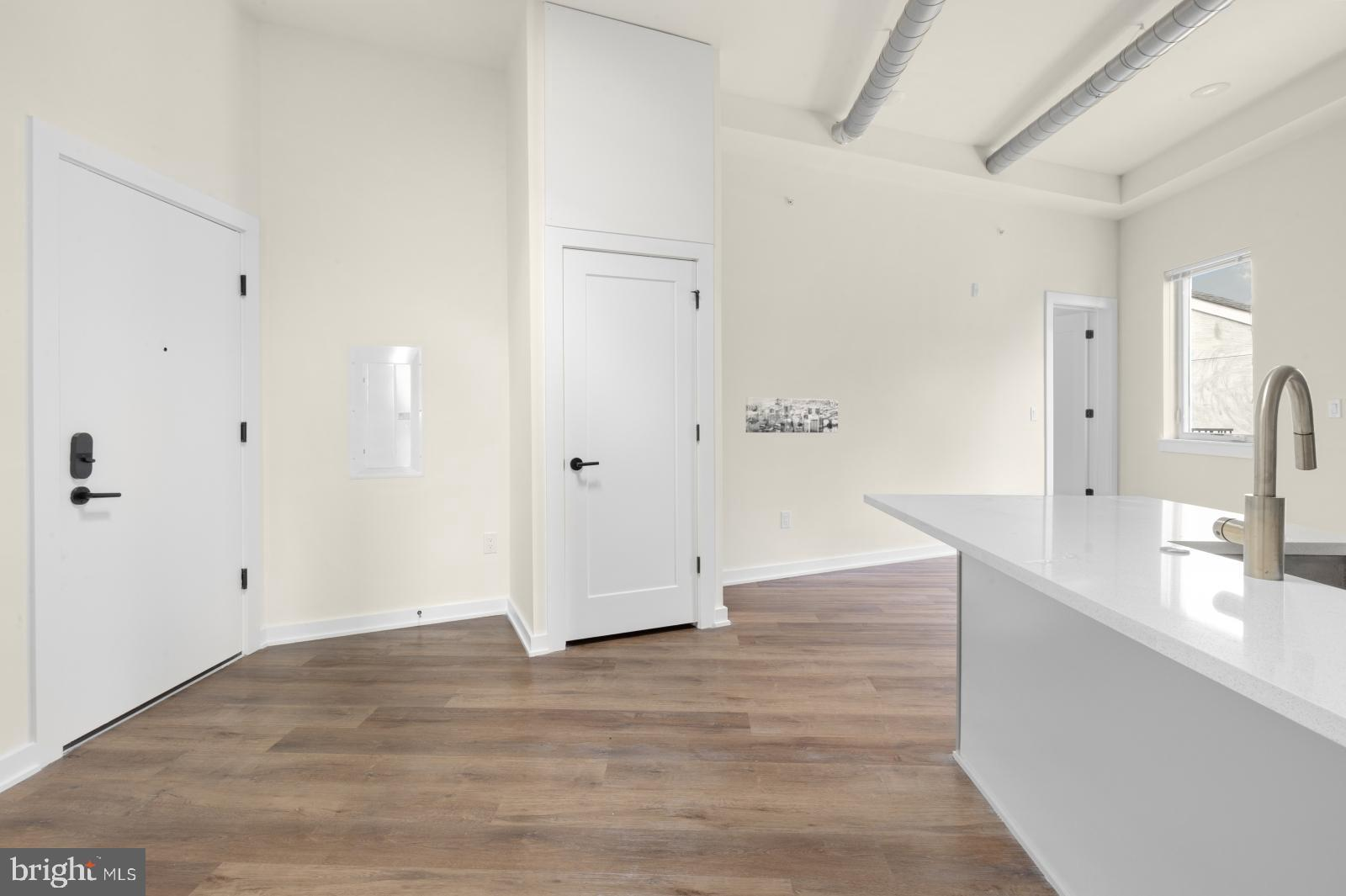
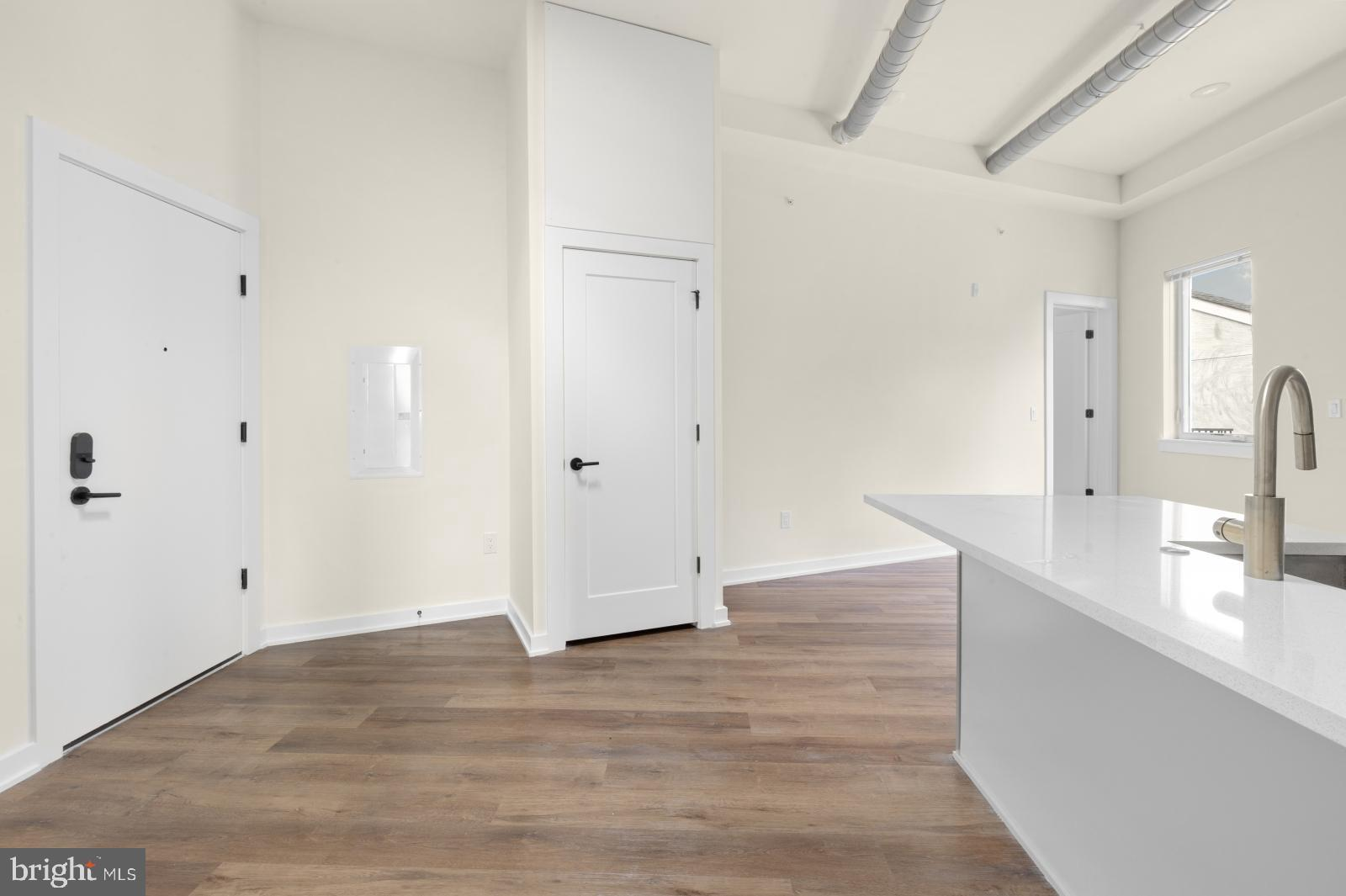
- wall art (792, 415)
